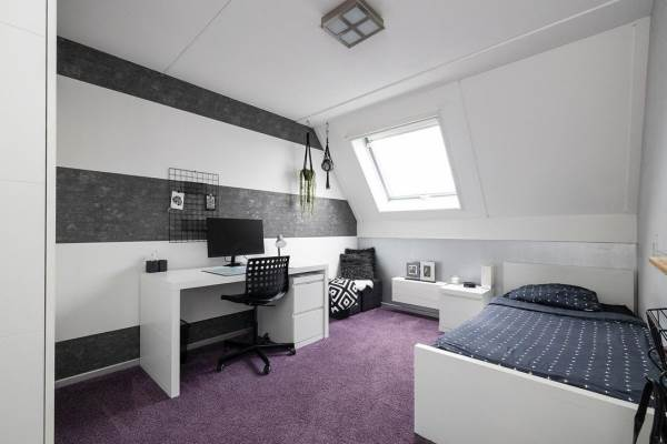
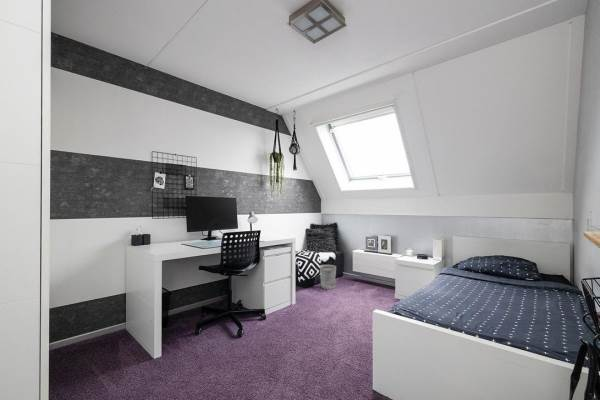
+ wastebasket (329, 277)
